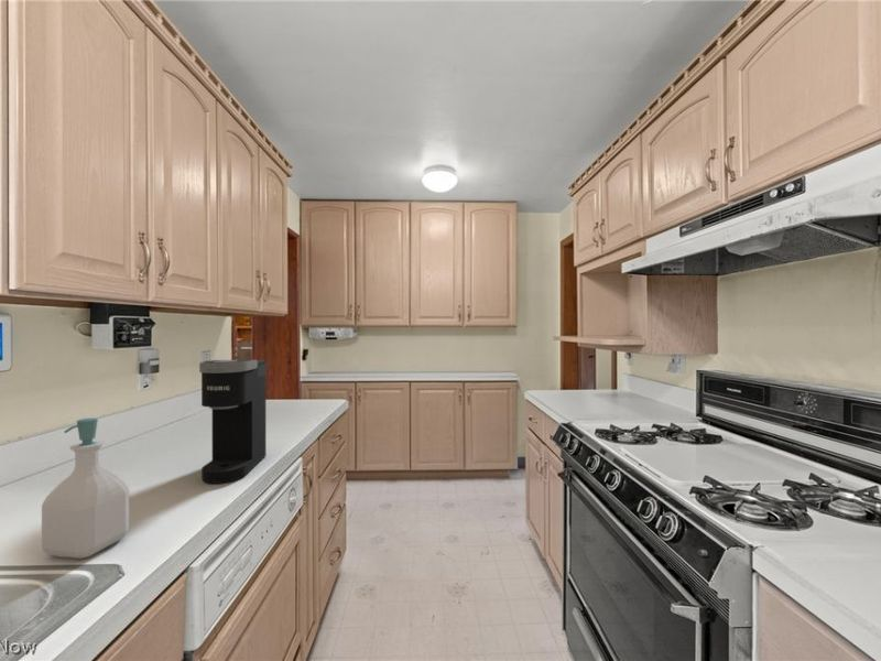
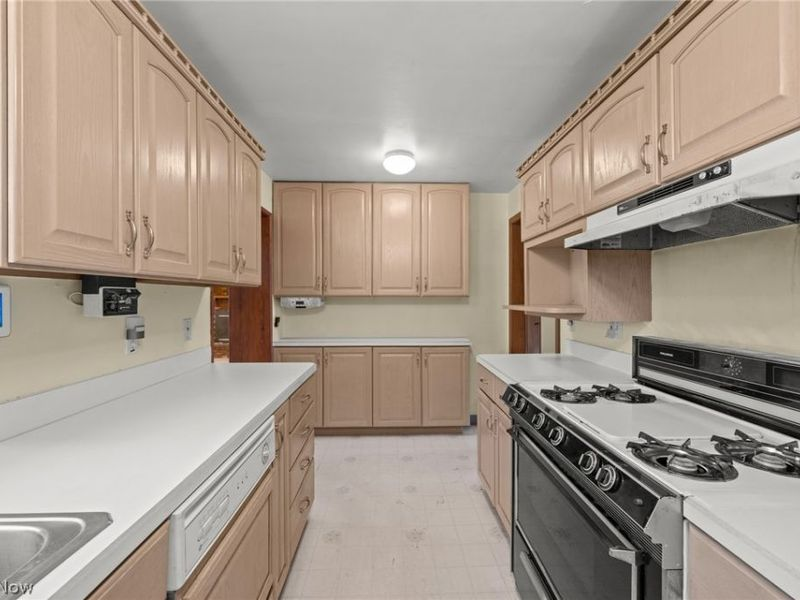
- soap bottle (87, 483)
- coffee maker (236, 413)
